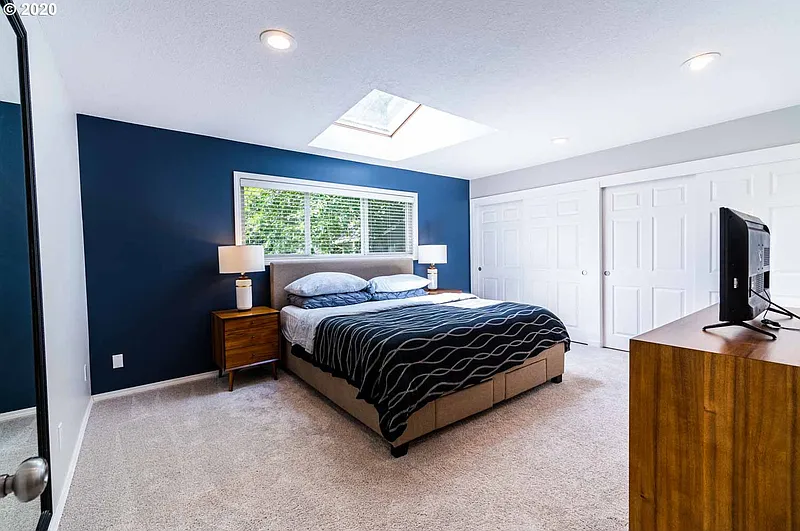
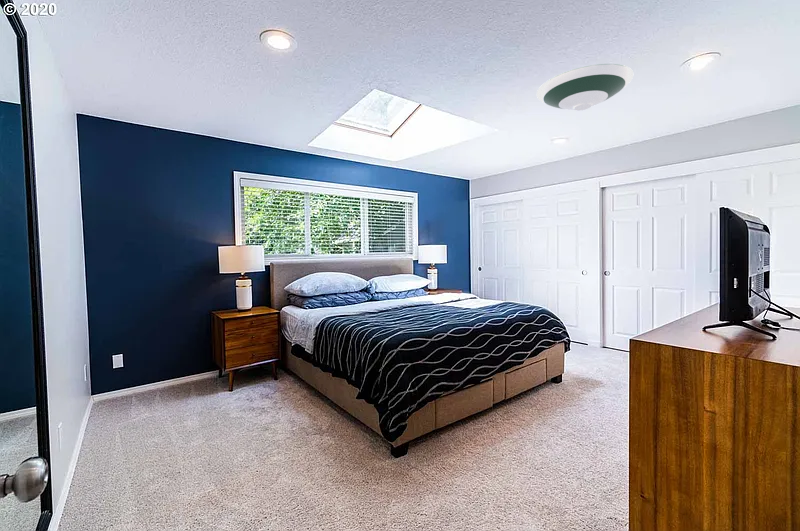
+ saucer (582, 97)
